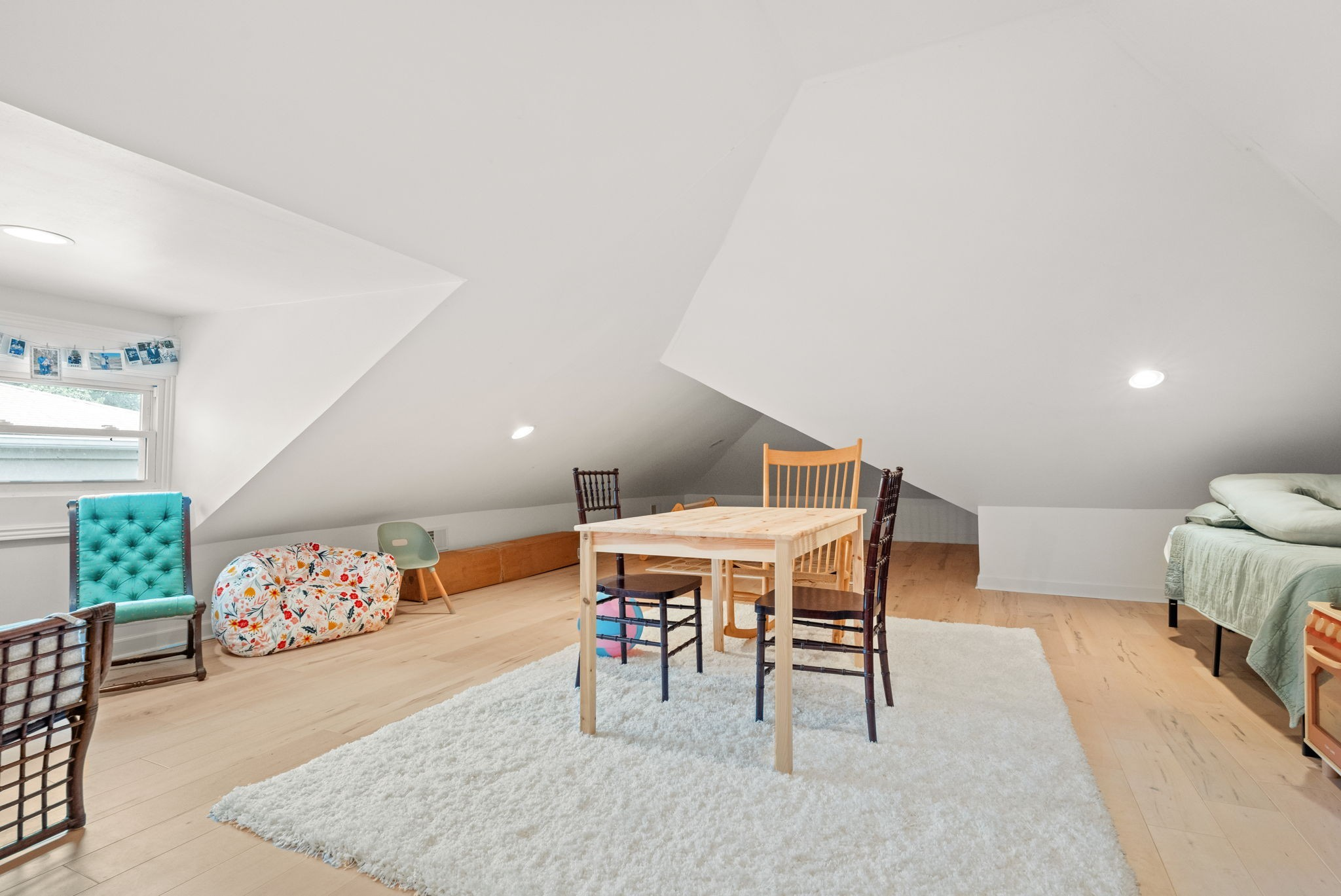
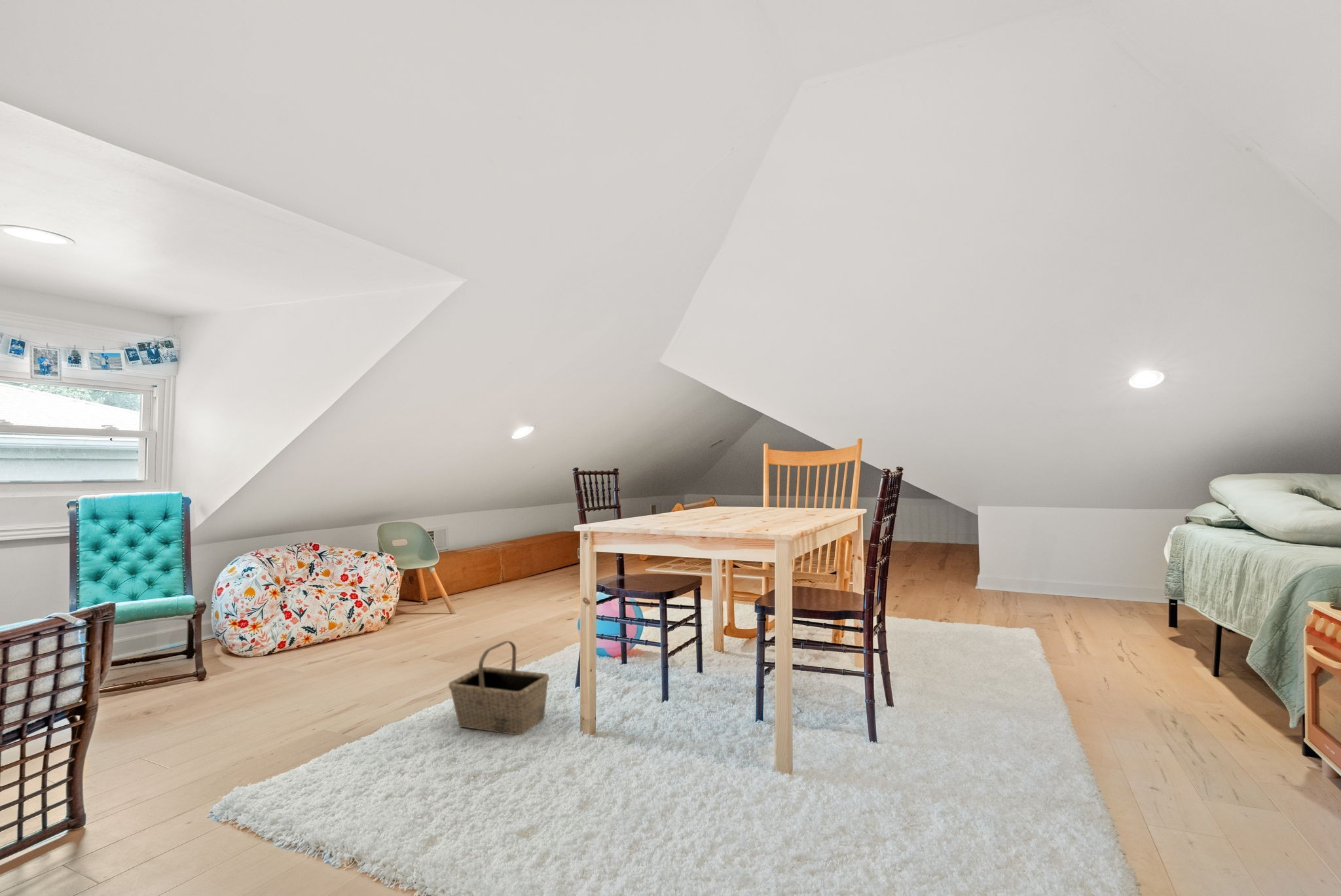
+ basket (500, 684)
